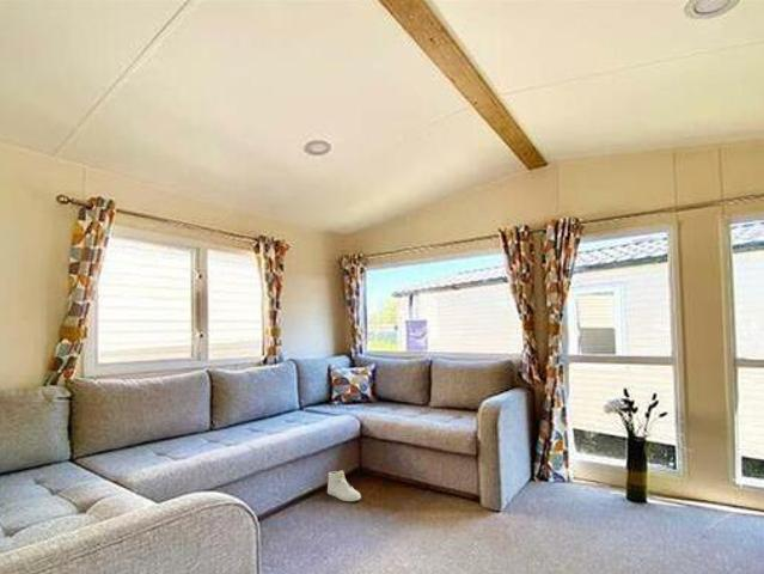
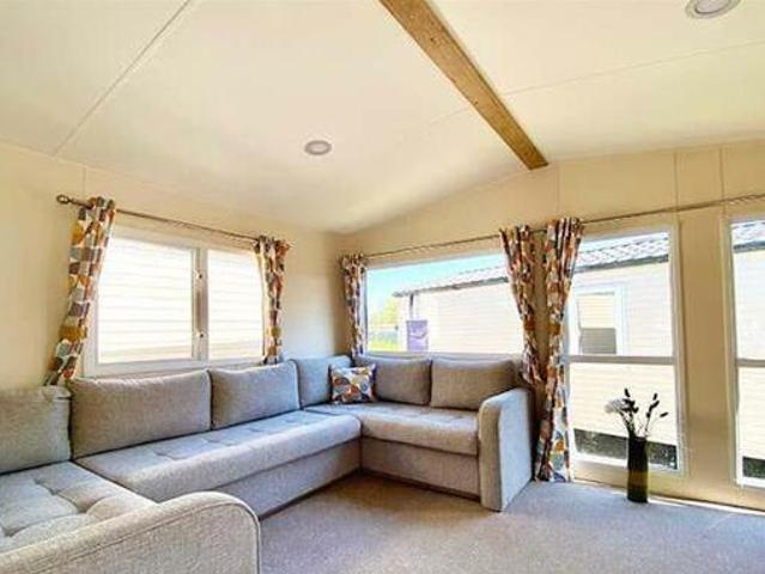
- sneaker (342, 484)
